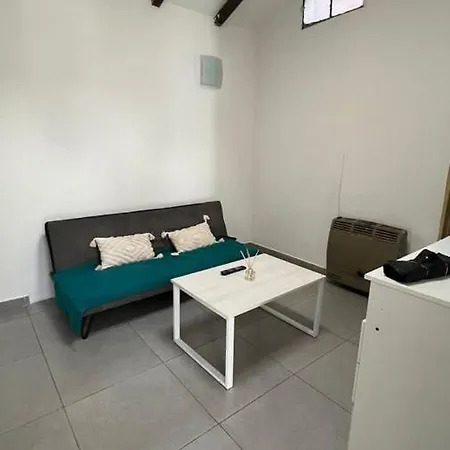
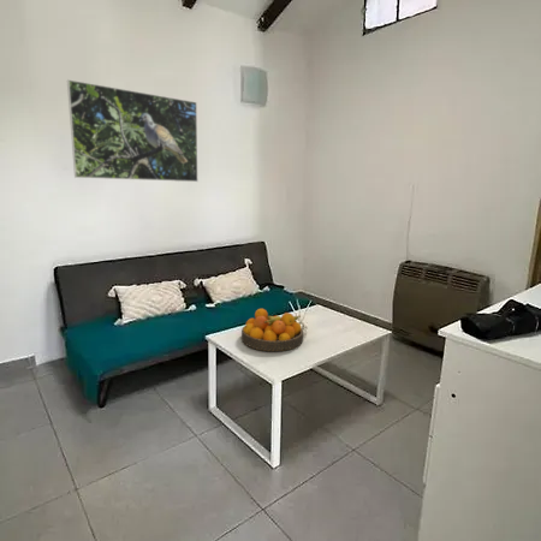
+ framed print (139, 137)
+ fruit bowl (272, 326)
